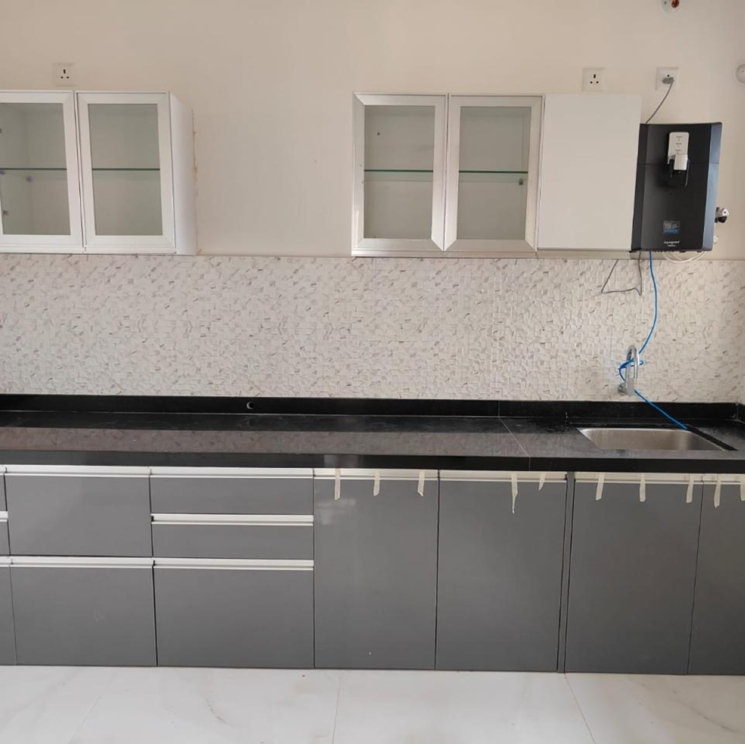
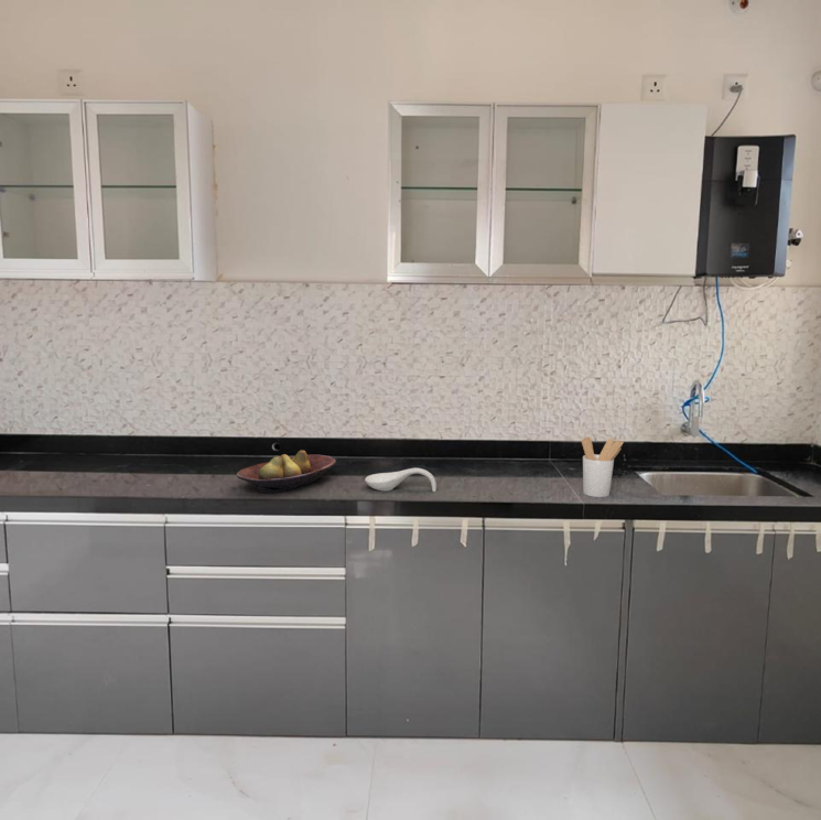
+ spoon rest (400, 478)
+ fruit bowl (289, 467)
+ utensil holder (602, 465)
